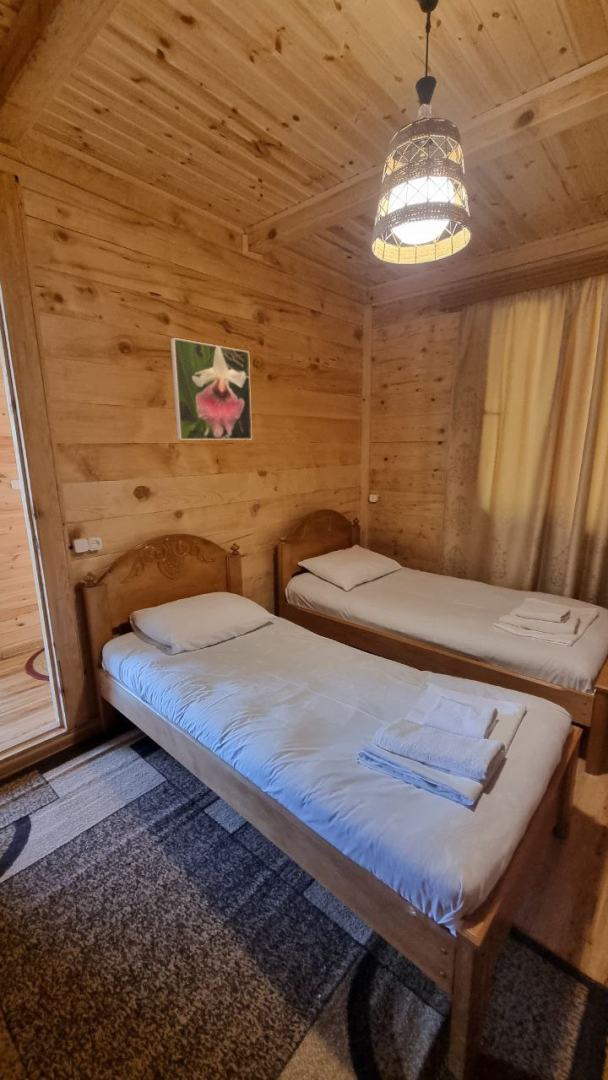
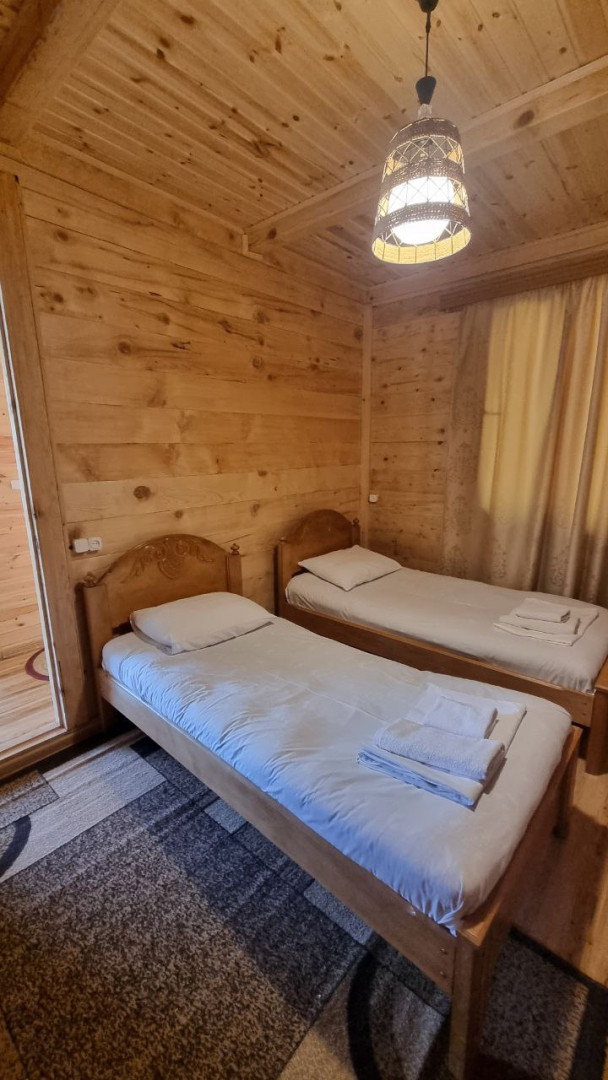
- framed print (214, 393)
